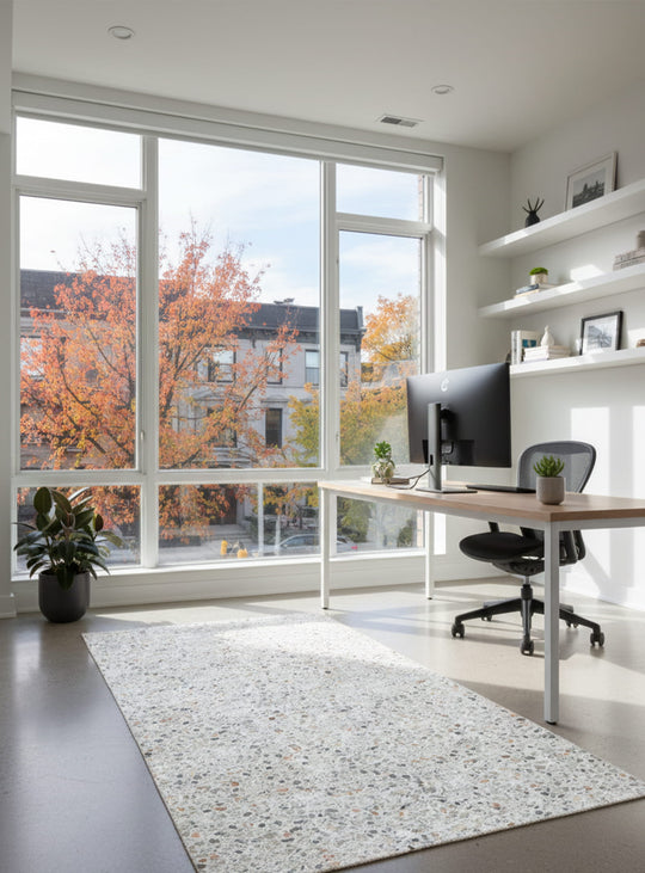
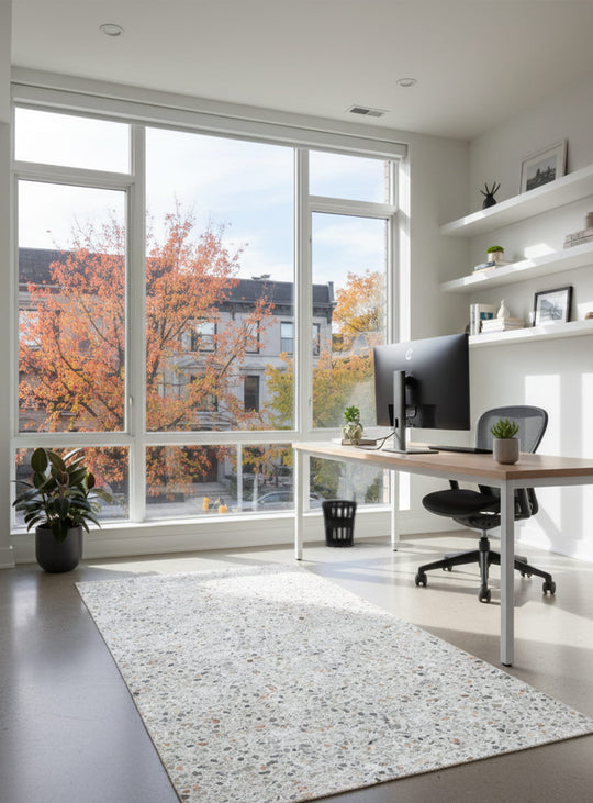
+ wastebasket (339, 523)
